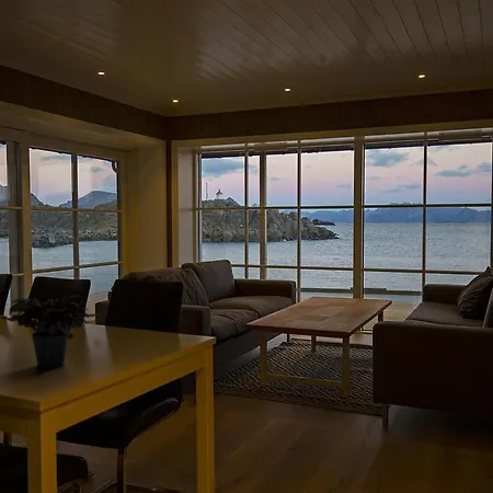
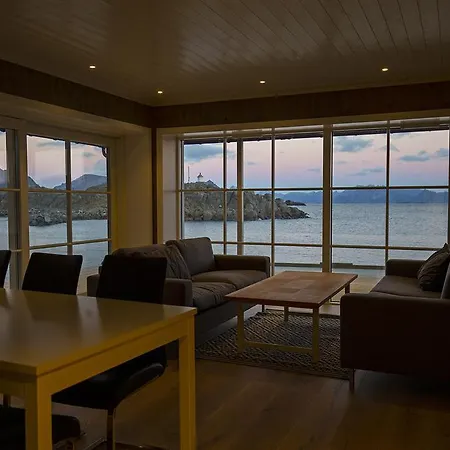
- potted plant (50, 329)
